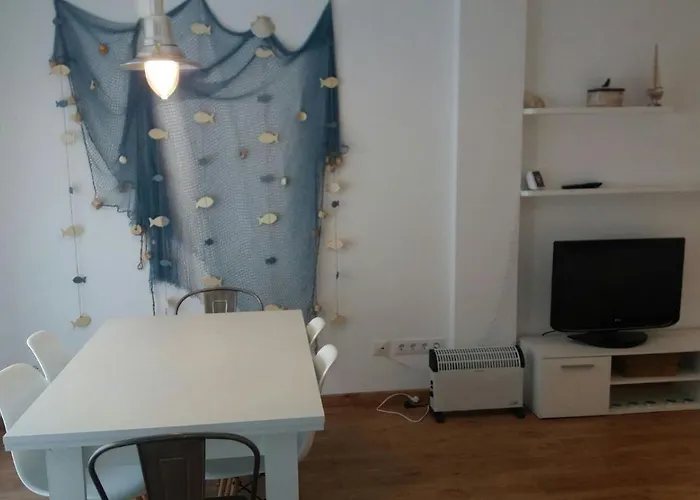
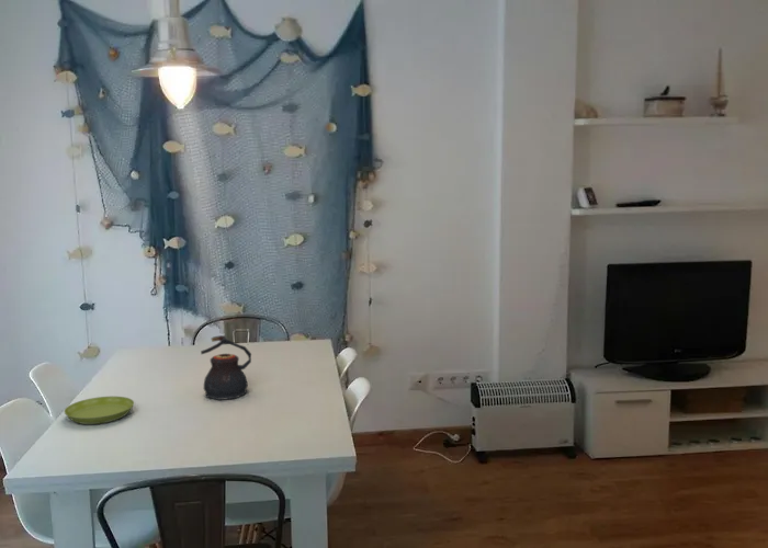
+ saucer (100, 411)
+ teapot (226, 365)
